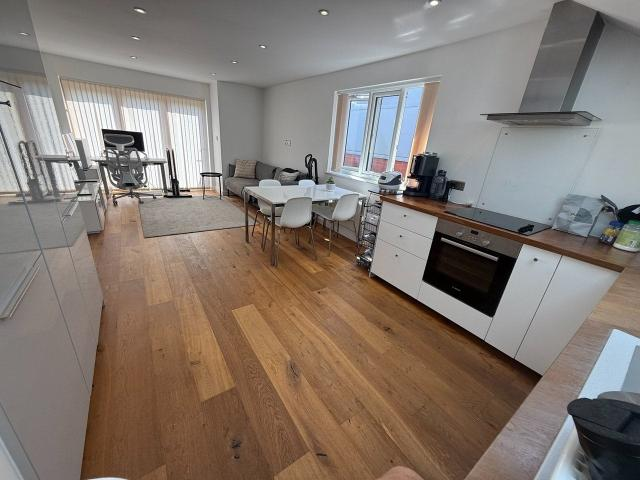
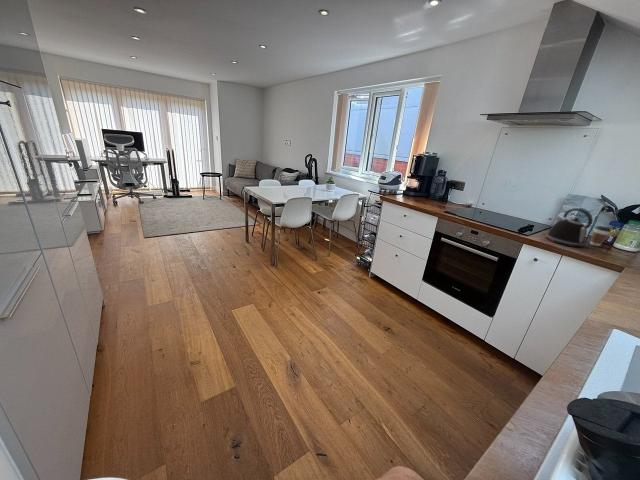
+ kettle (571, 225)
+ coffee cup (599, 236)
